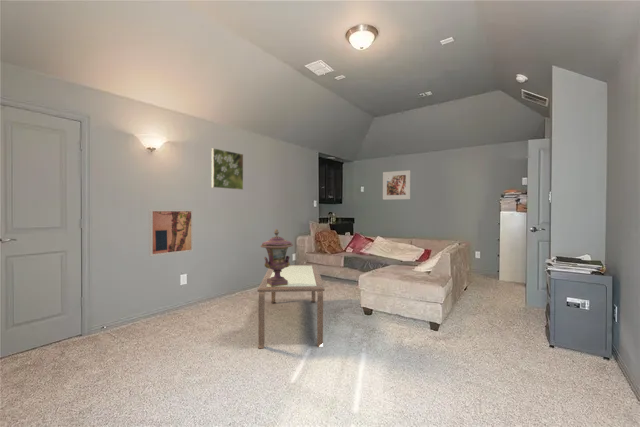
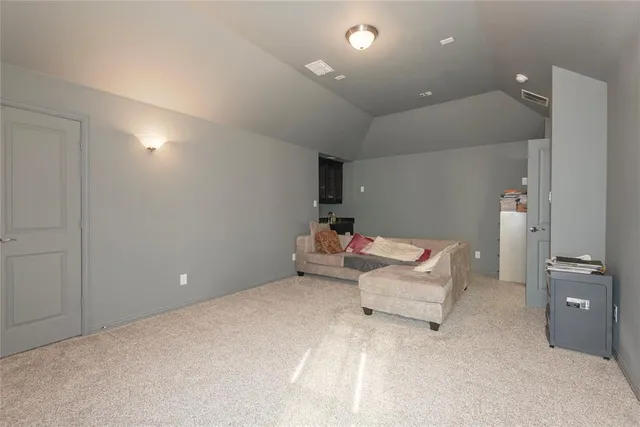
- wall art (172, 231)
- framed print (396, 185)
- coffee table (292, 291)
- decorative urn (276, 256)
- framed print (228, 170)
